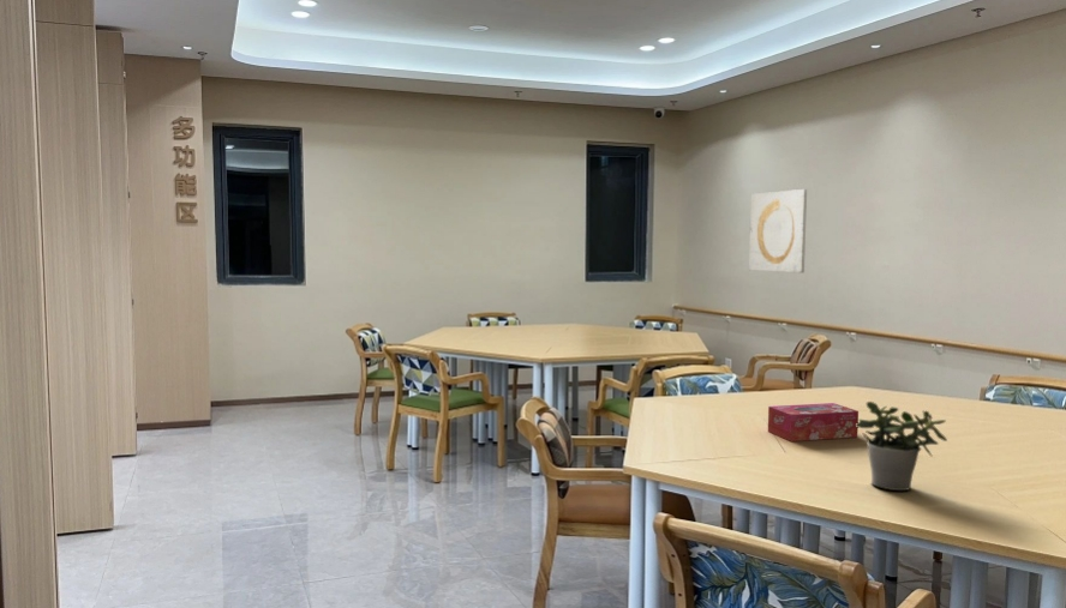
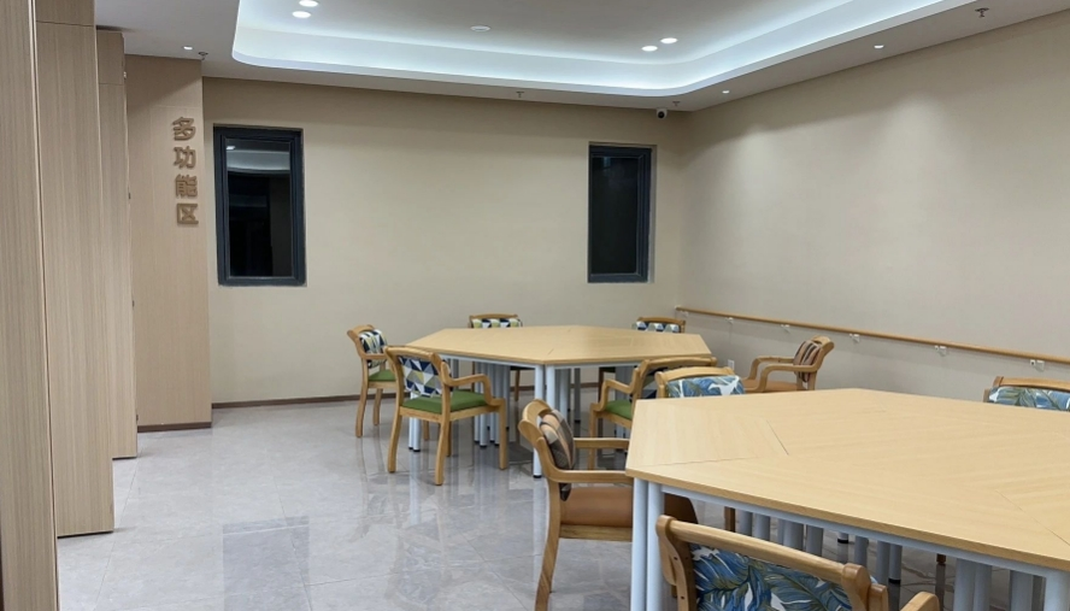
- potted plant (897, 444)
- tissue box (812, 421)
- wall art (775, 231)
